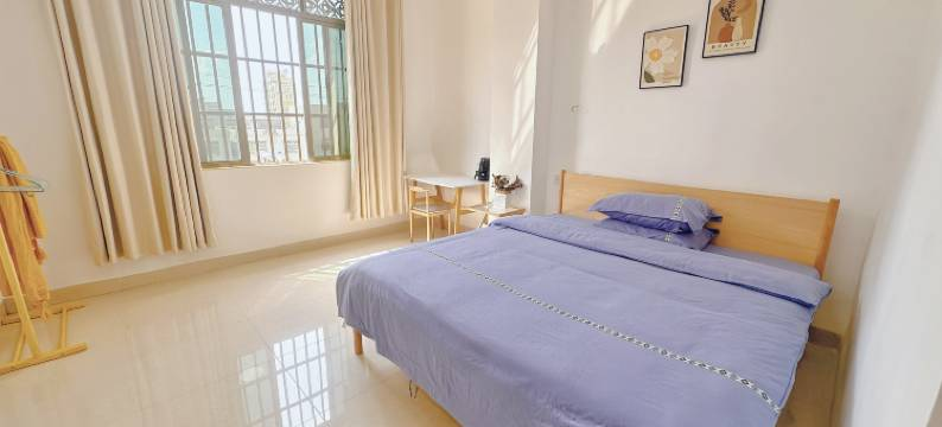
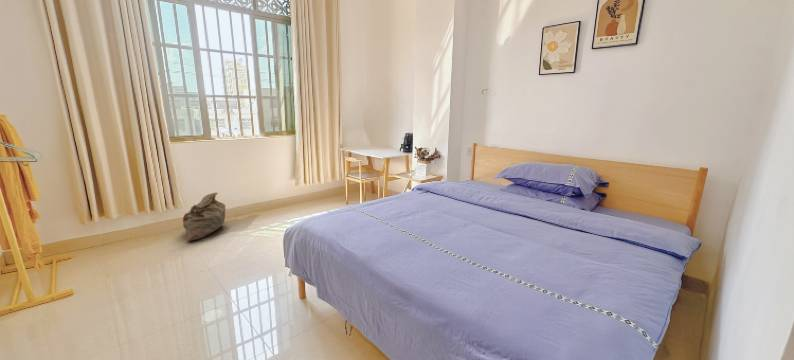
+ bag (204, 214)
